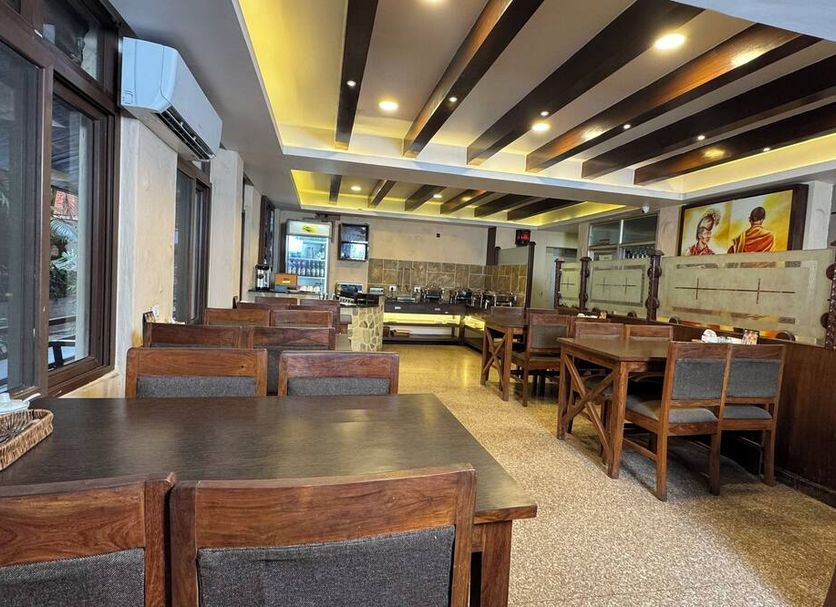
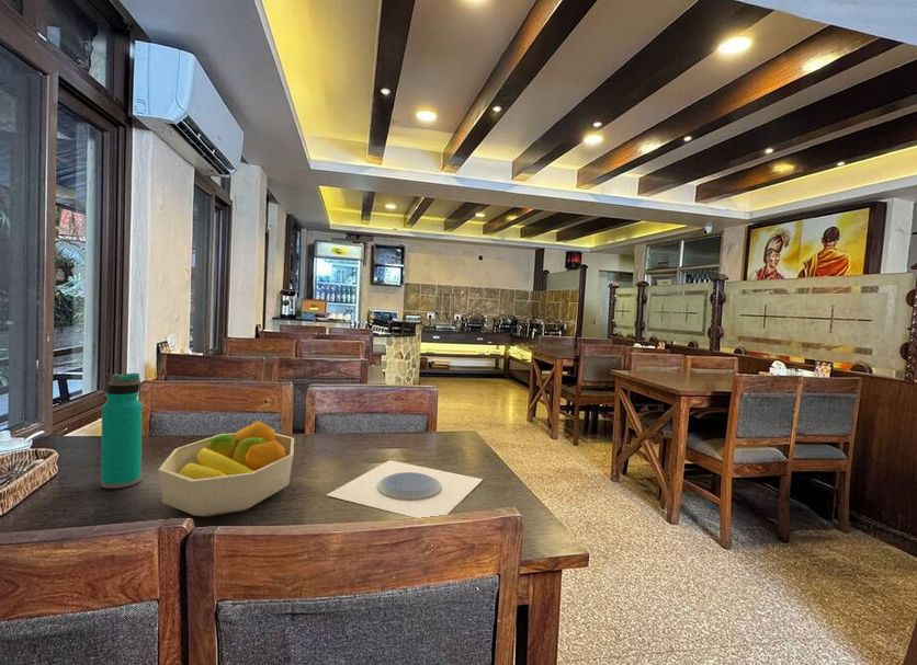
+ plate (409, 482)
+ fruit bowl (234, 462)
+ water bottle (122, 428)
